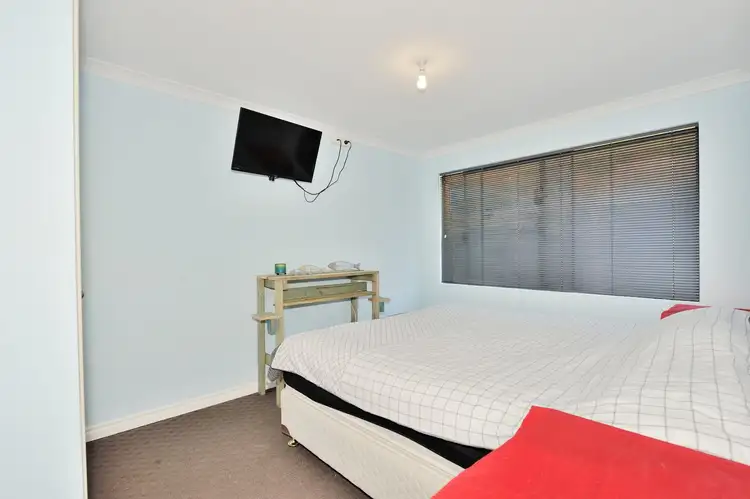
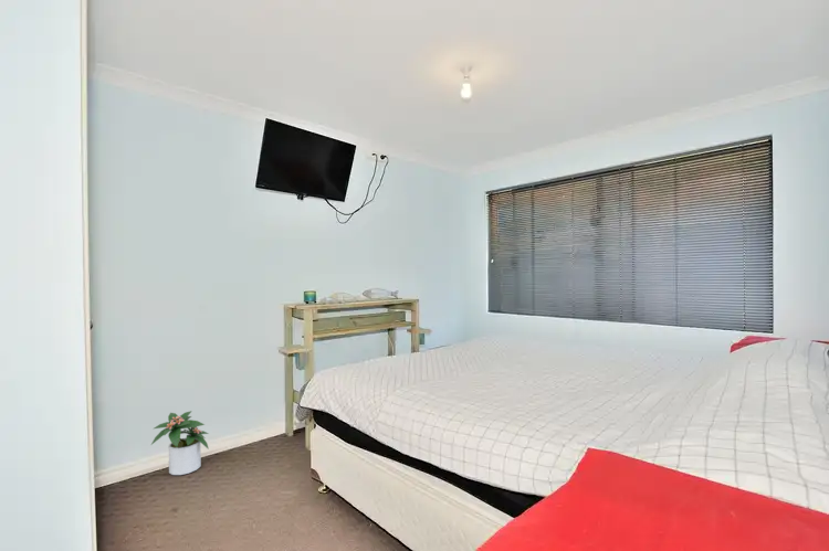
+ potted plant (180, 443)
